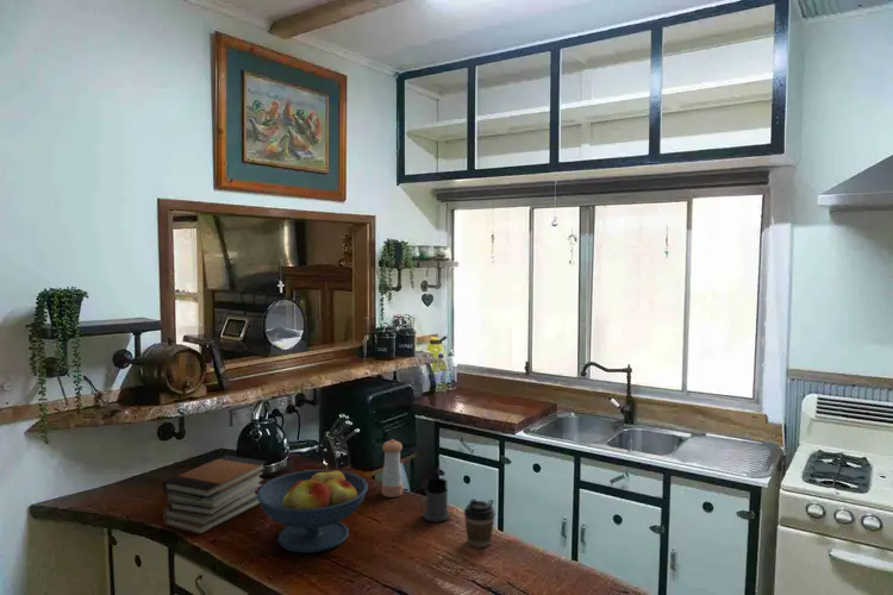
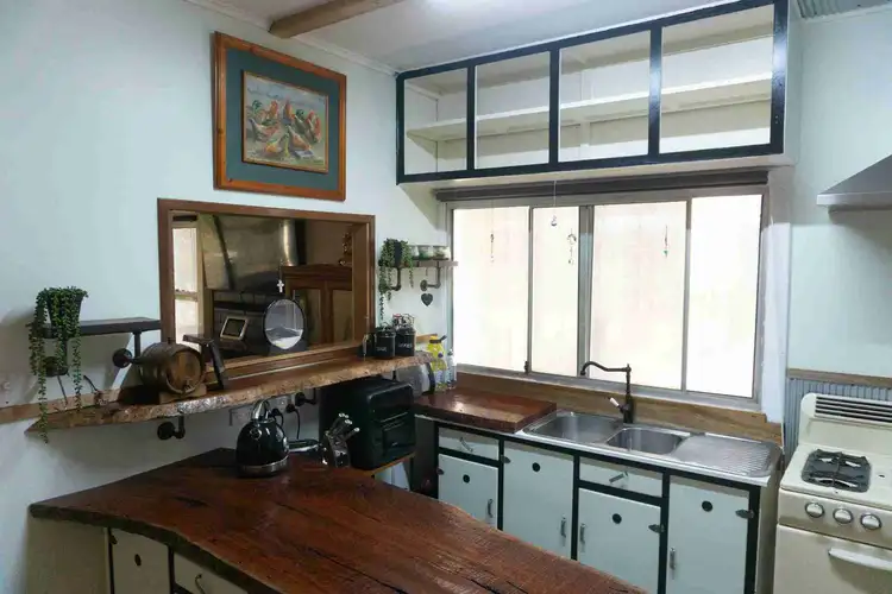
- fruit bowl (313, 503)
- mug (432, 501)
- pepper shaker (392, 465)
- coffee cup (479, 521)
- book stack (217, 491)
